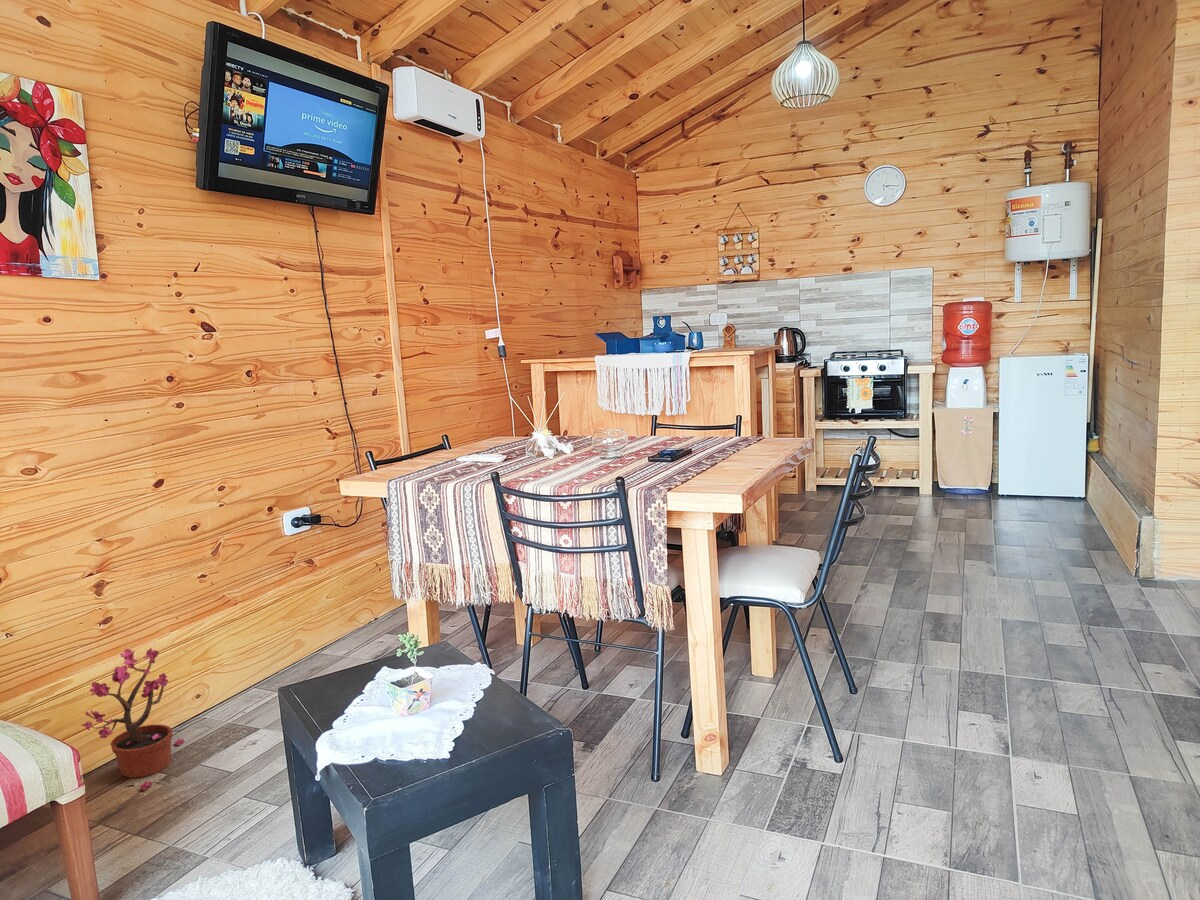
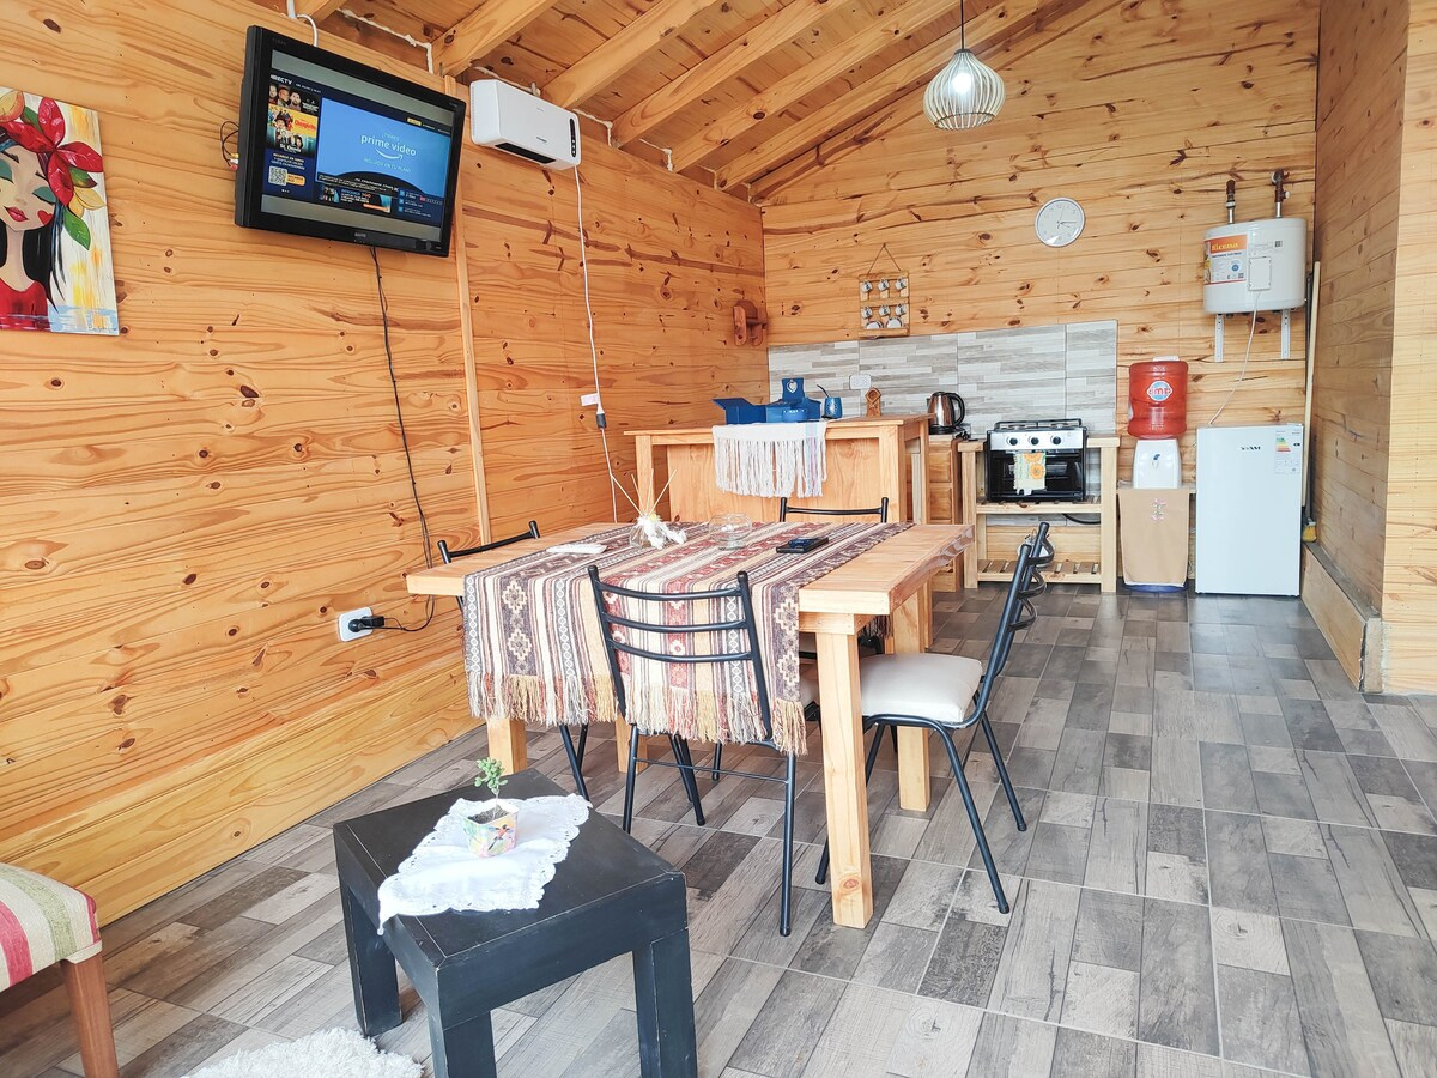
- potted plant (143, 713)
